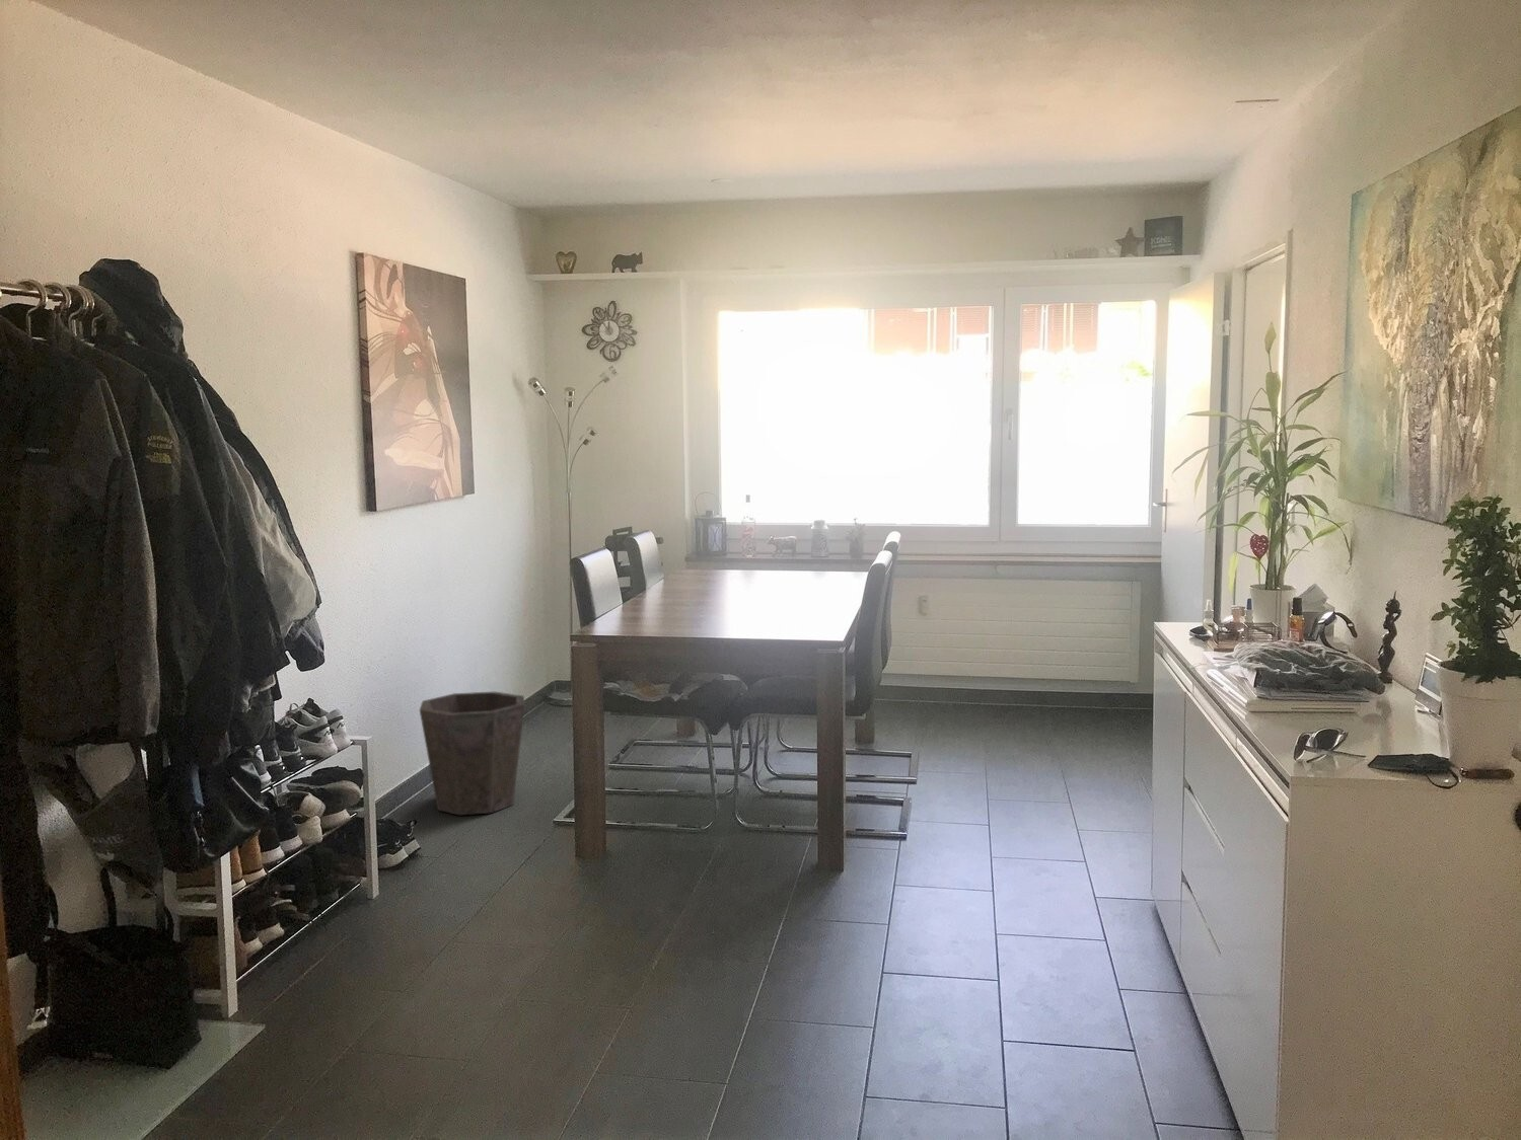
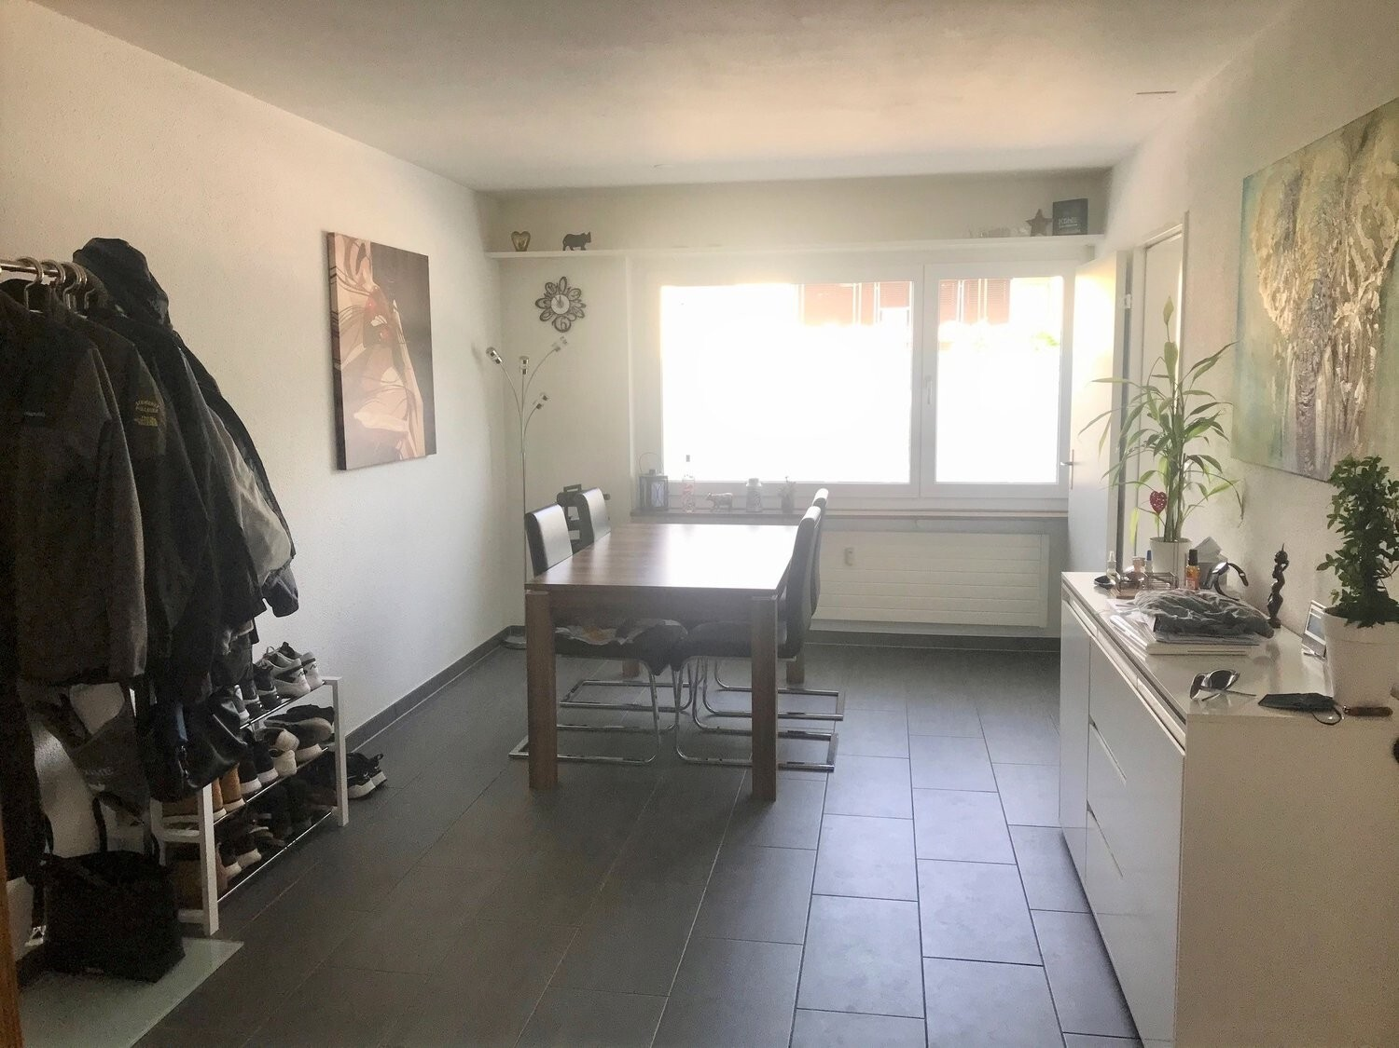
- waste bin (474, 753)
